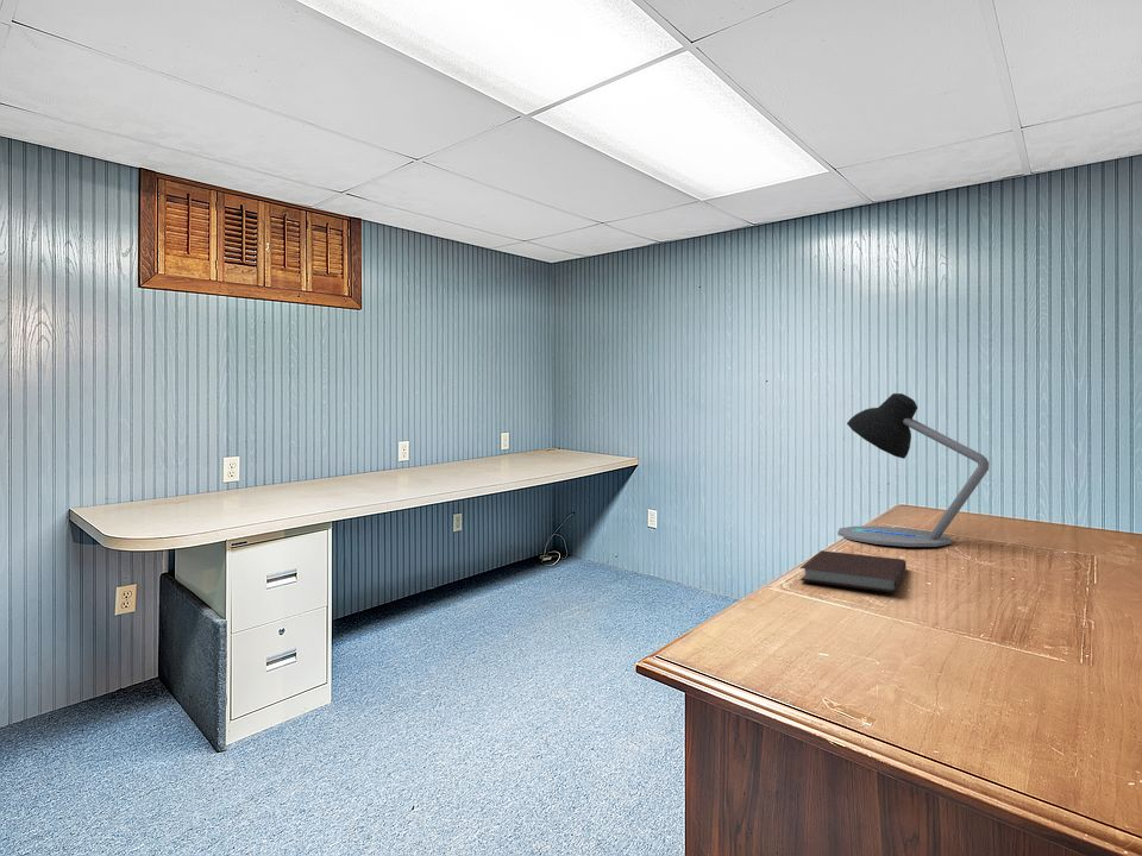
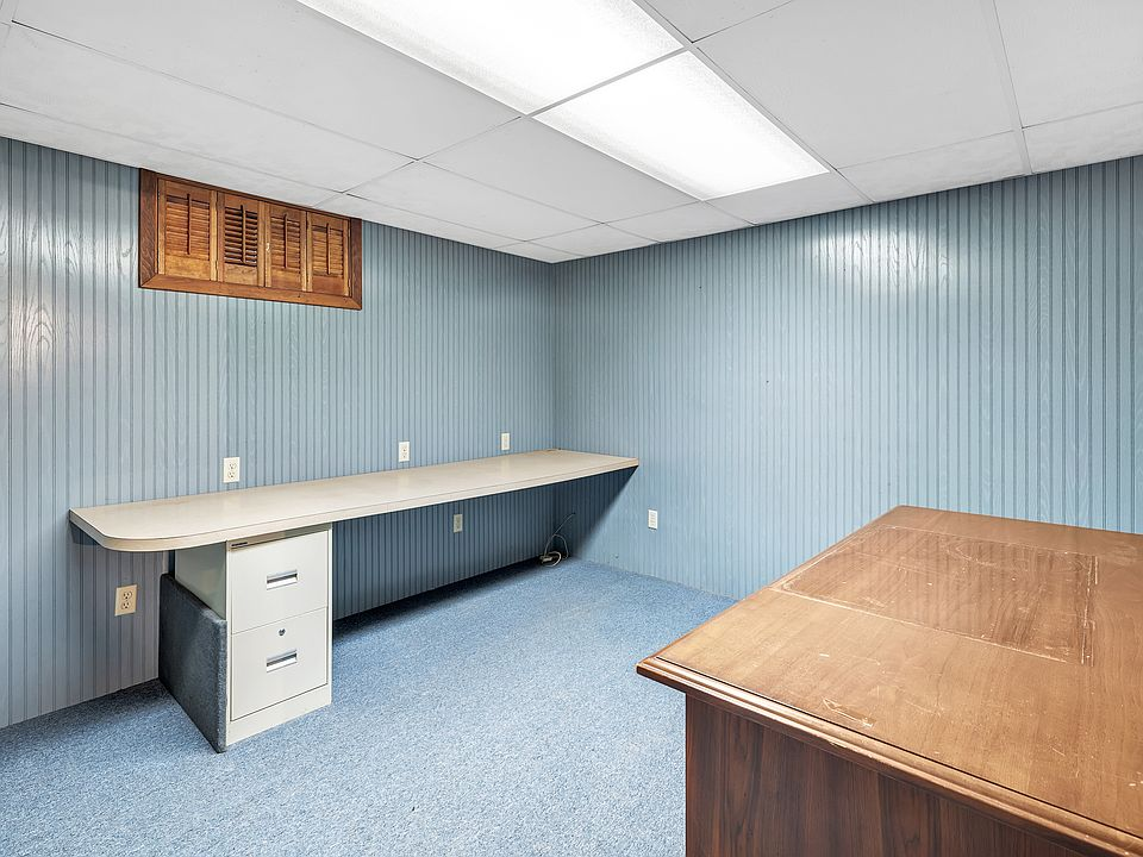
- desk lamp (904, 458)
- notebook (854, 569)
